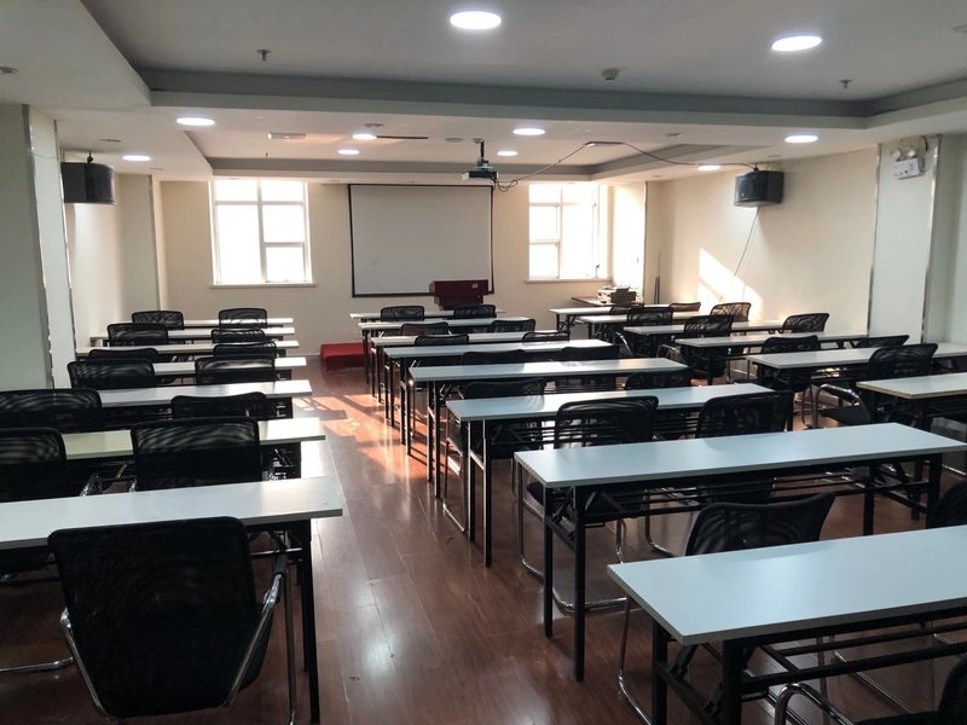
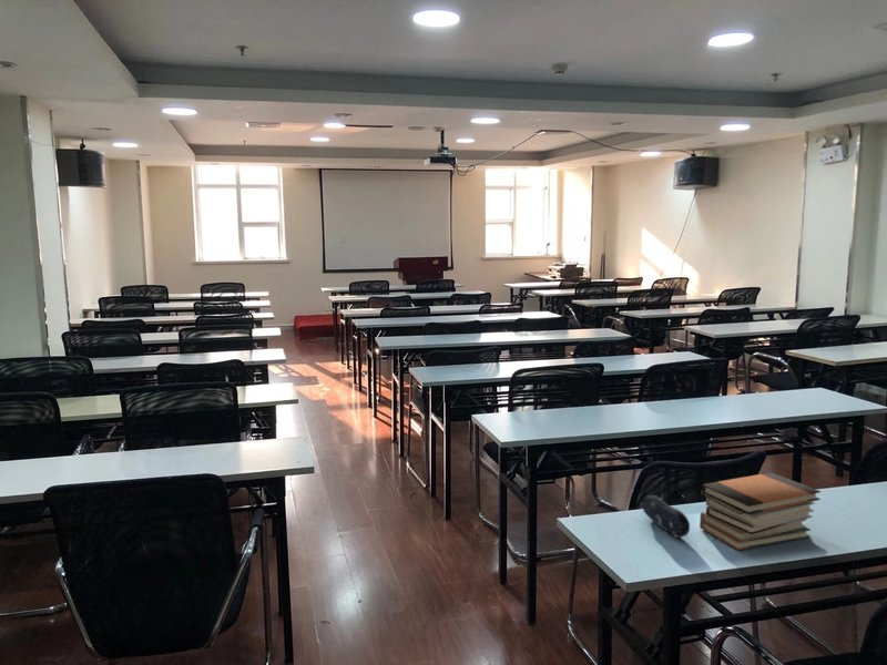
+ pencil case (665, 515)
+ book stack (757, 510)
